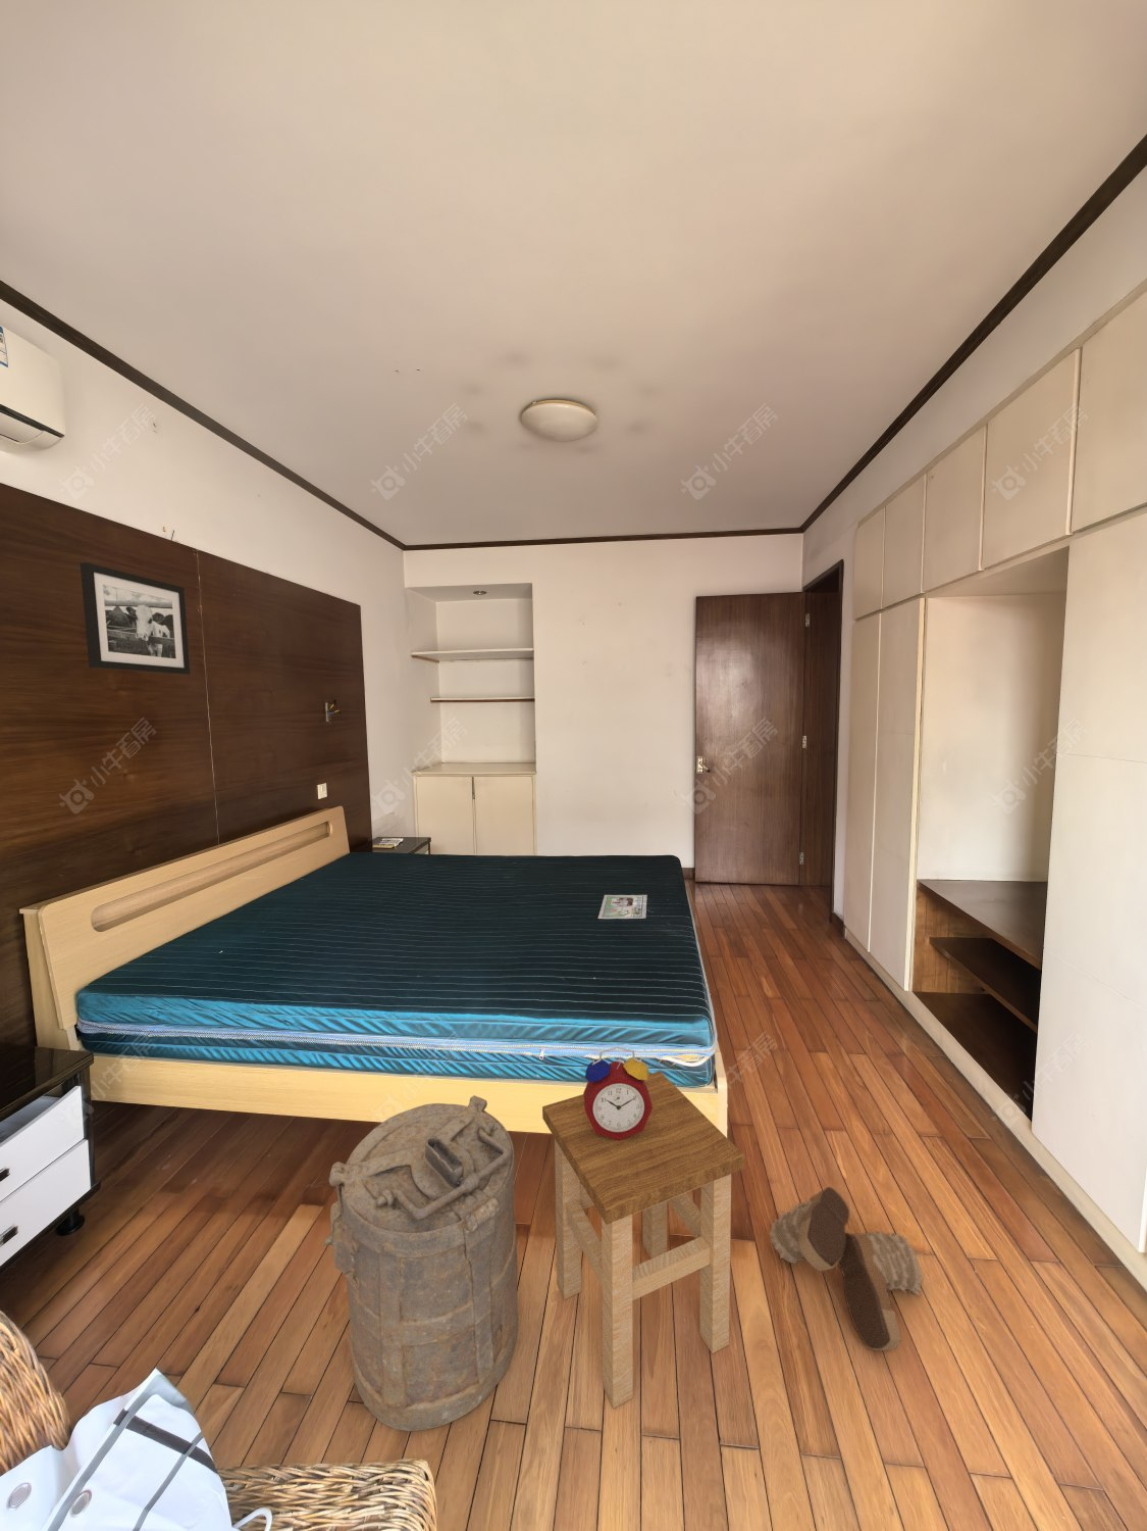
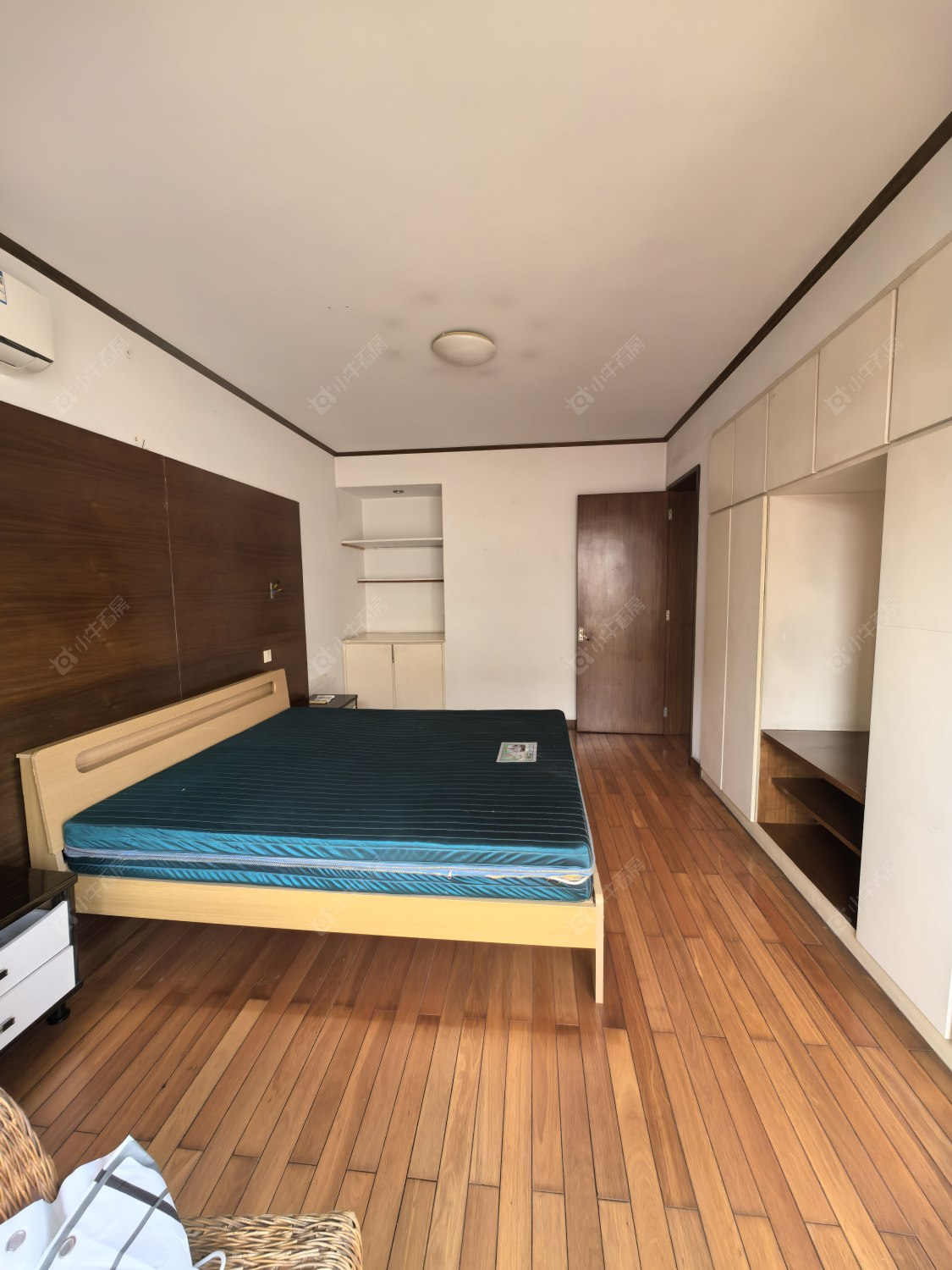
- picture frame (140, 623)
- stool (642, 1221)
- alarm clock (616, 1085)
- boots (854, 1248)
- laundry hamper (424, 1238)
